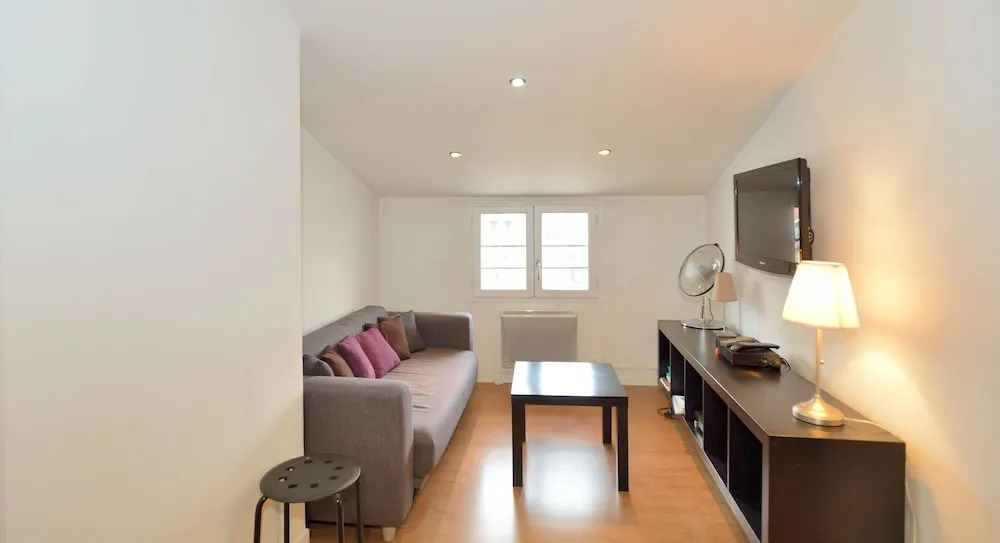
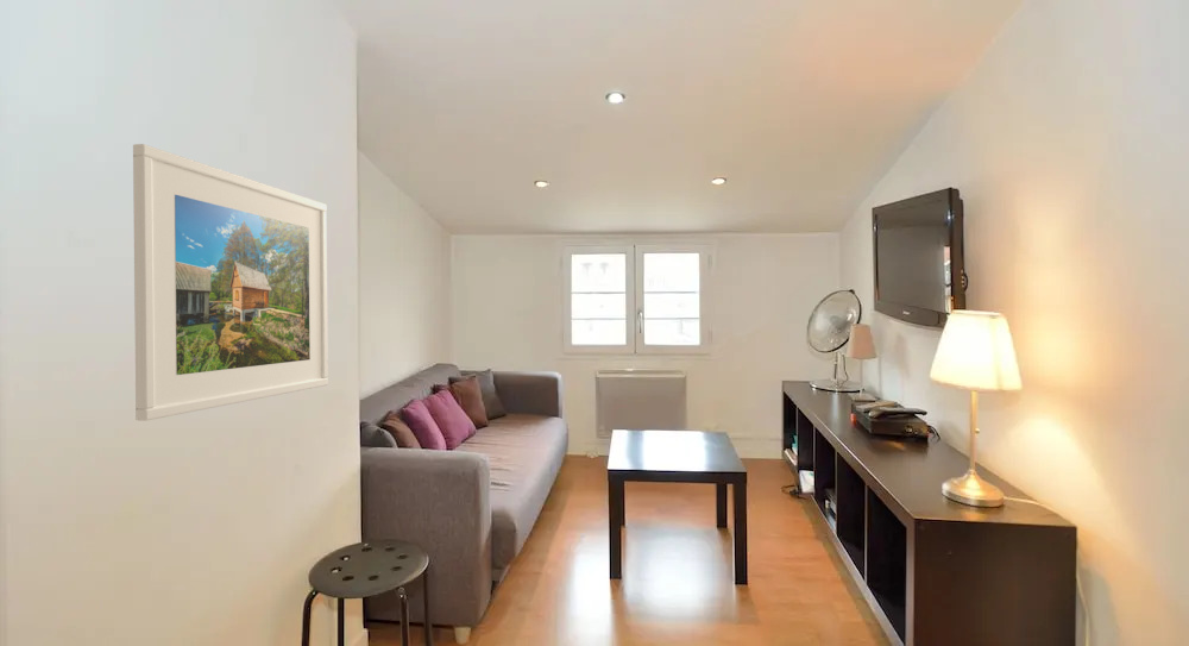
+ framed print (251, 289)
